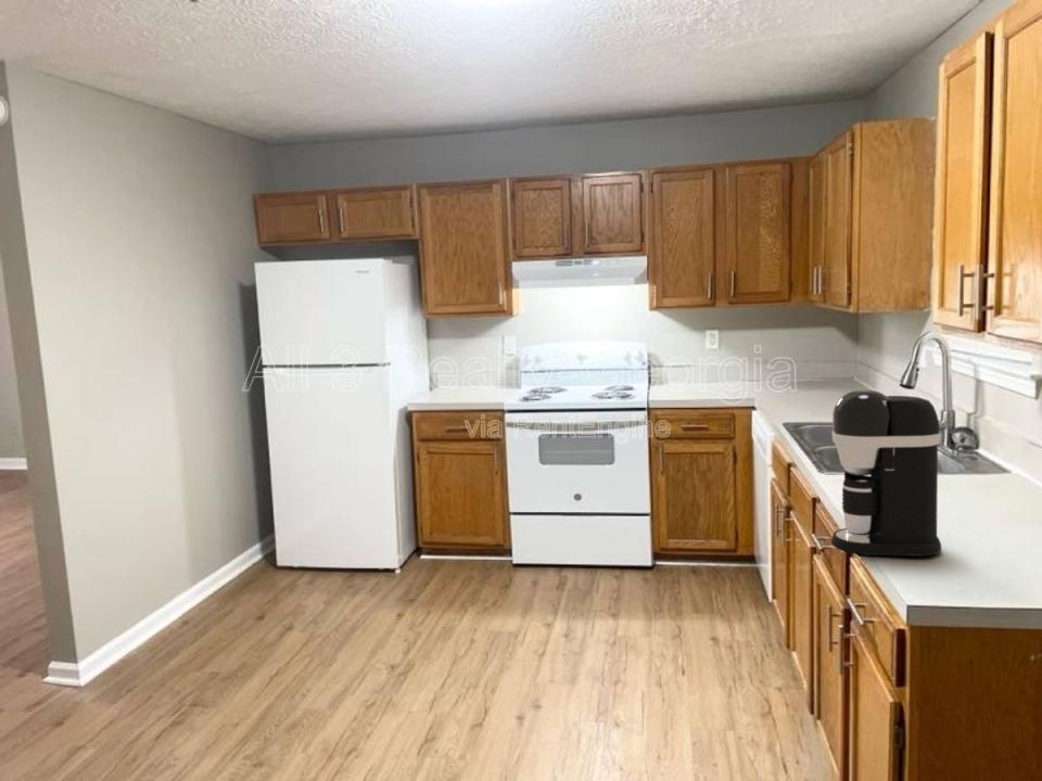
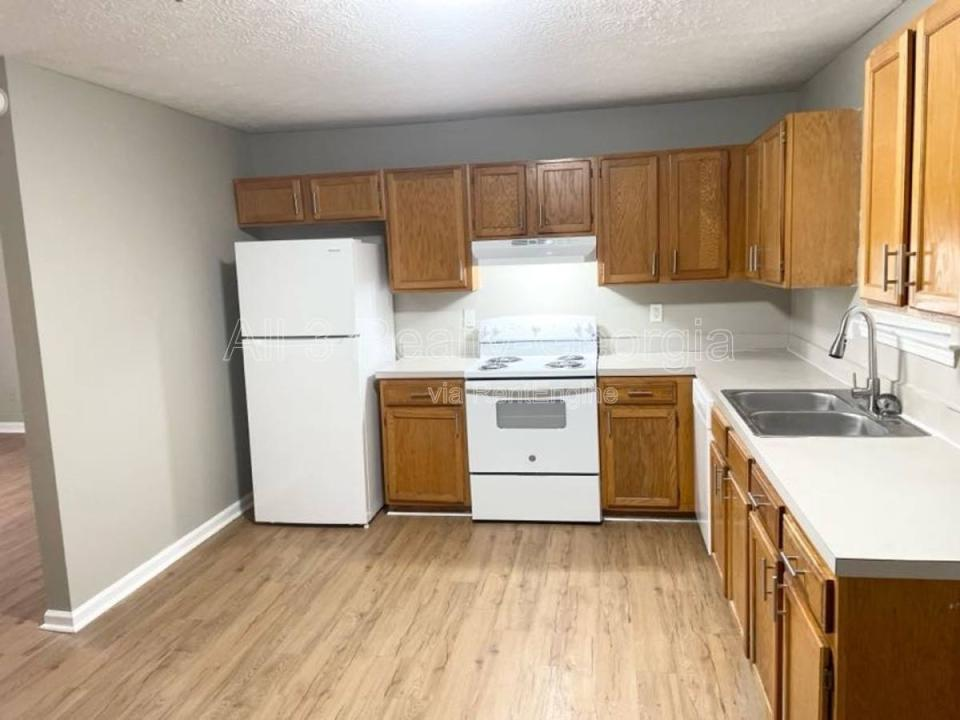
- coffee maker (885, 469)
